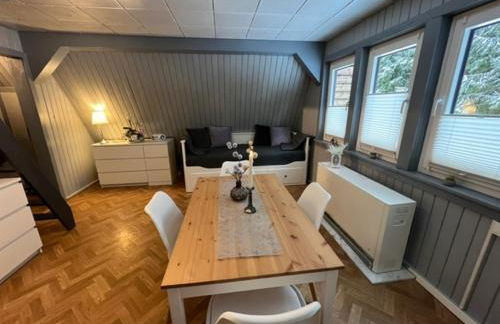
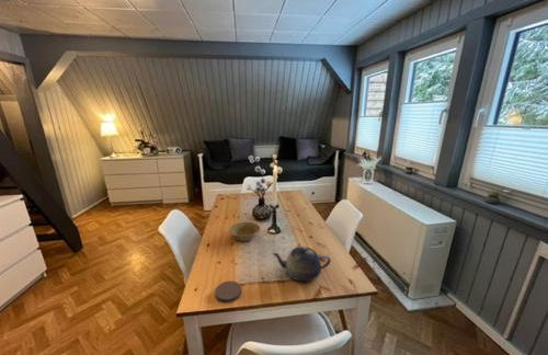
+ teapot (300, 261)
+ coaster (228, 290)
+ bowl (244, 232)
